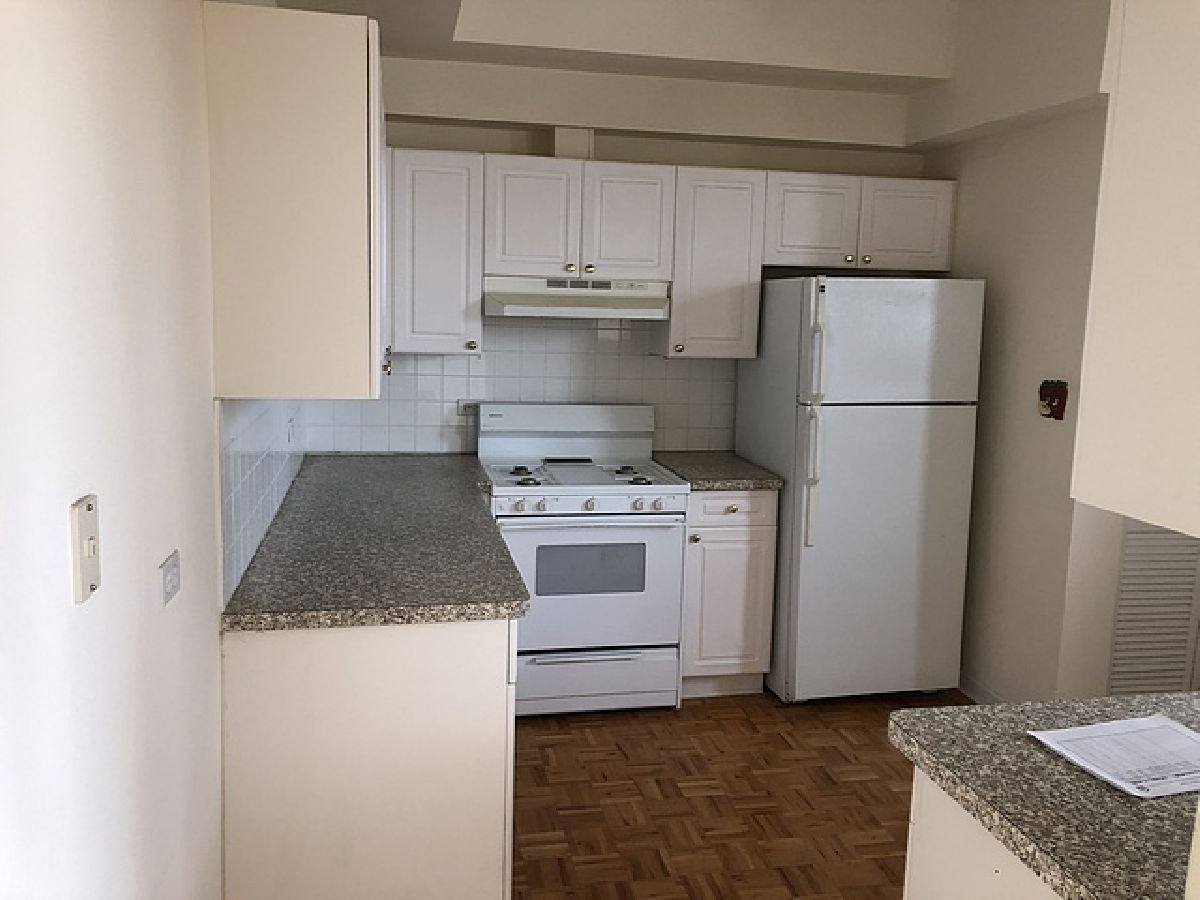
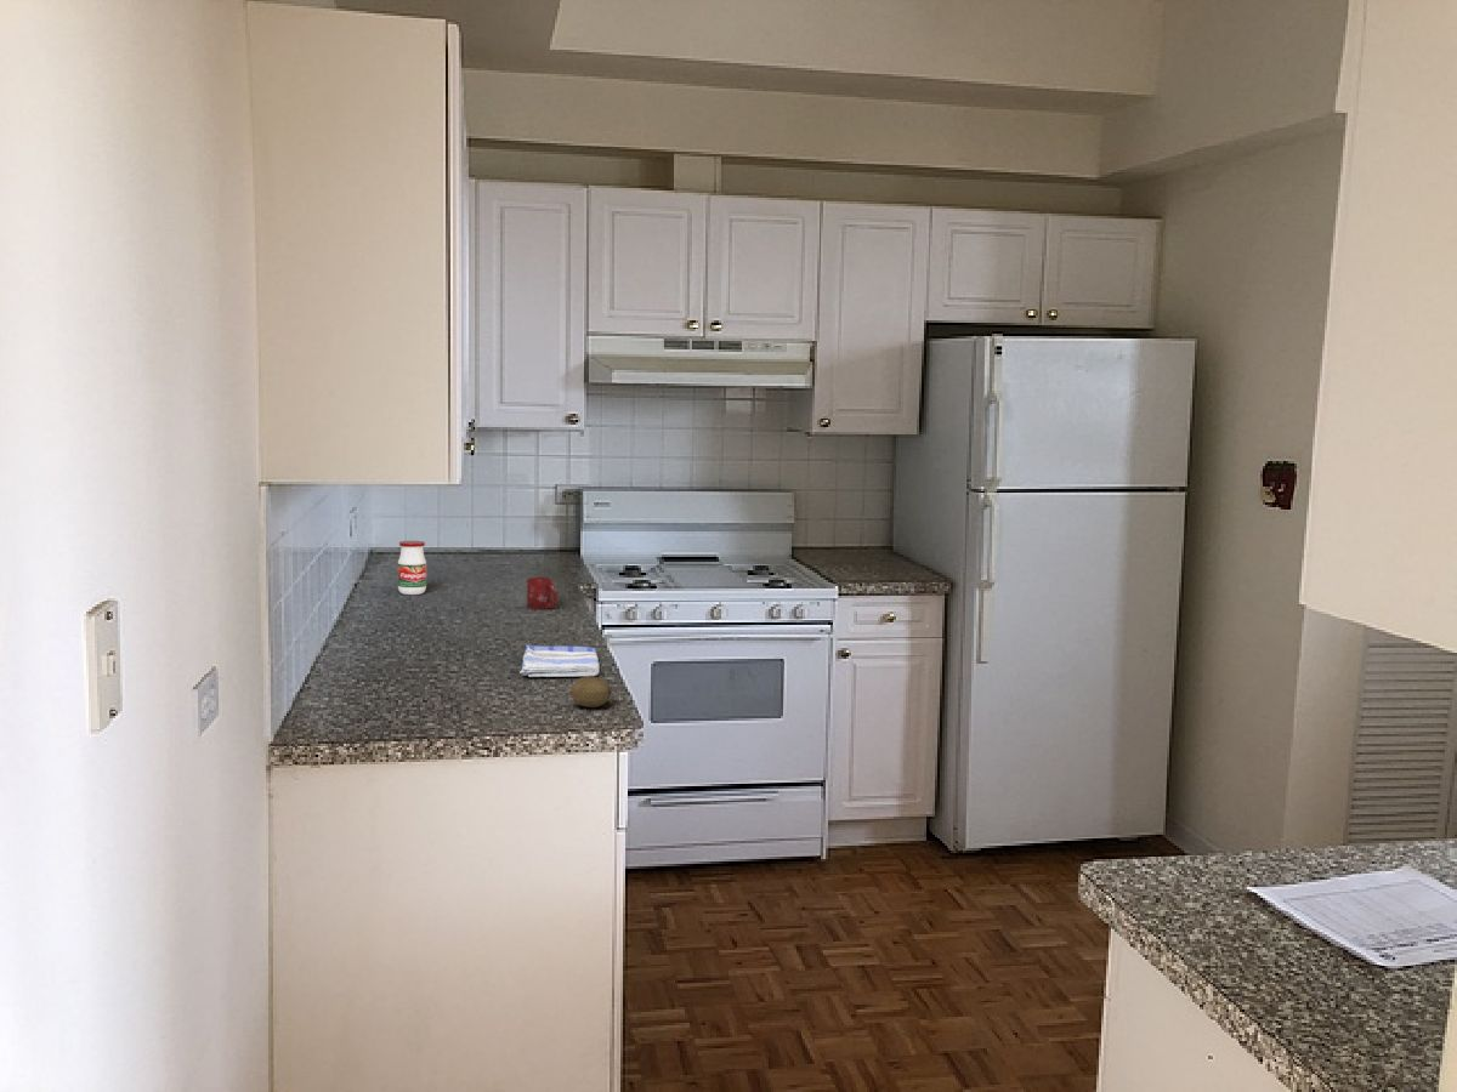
+ fruit (590, 692)
+ jar (412, 567)
+ dish towel (560, 659)
+ cup (543, 593)
